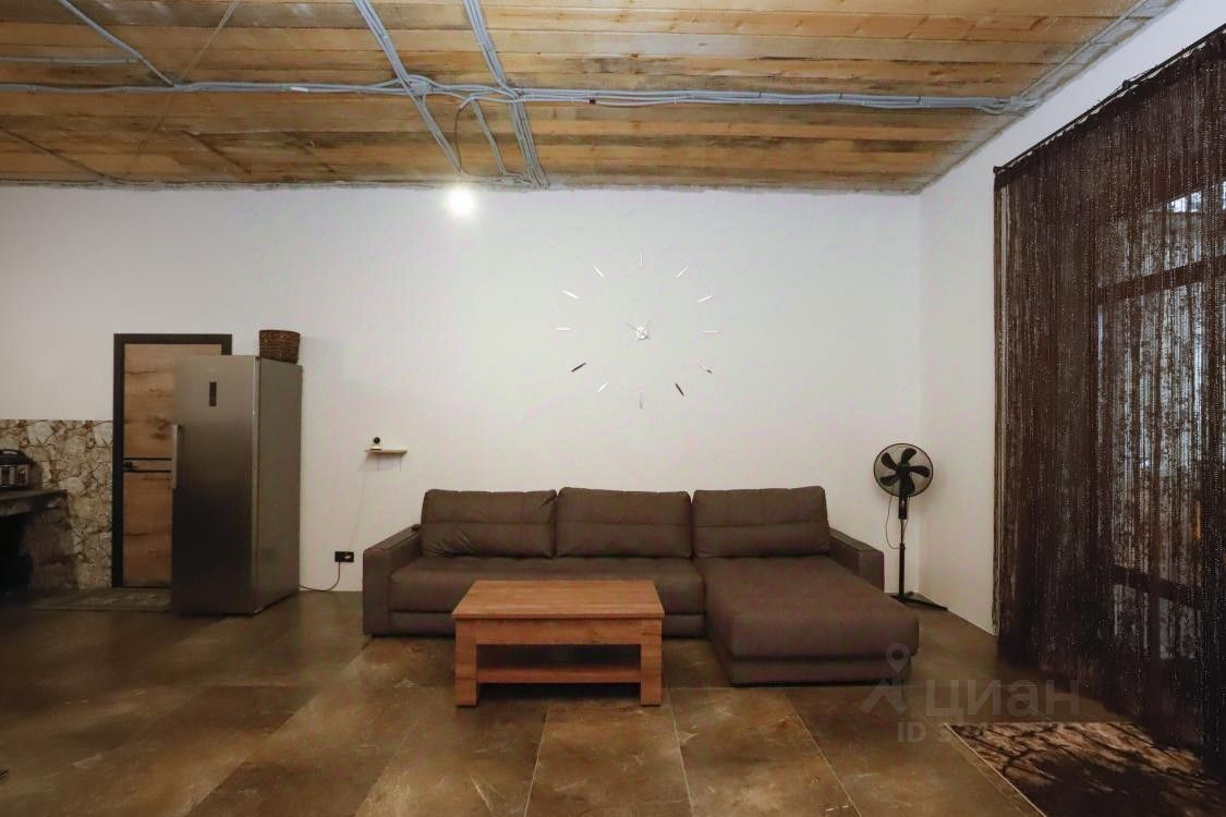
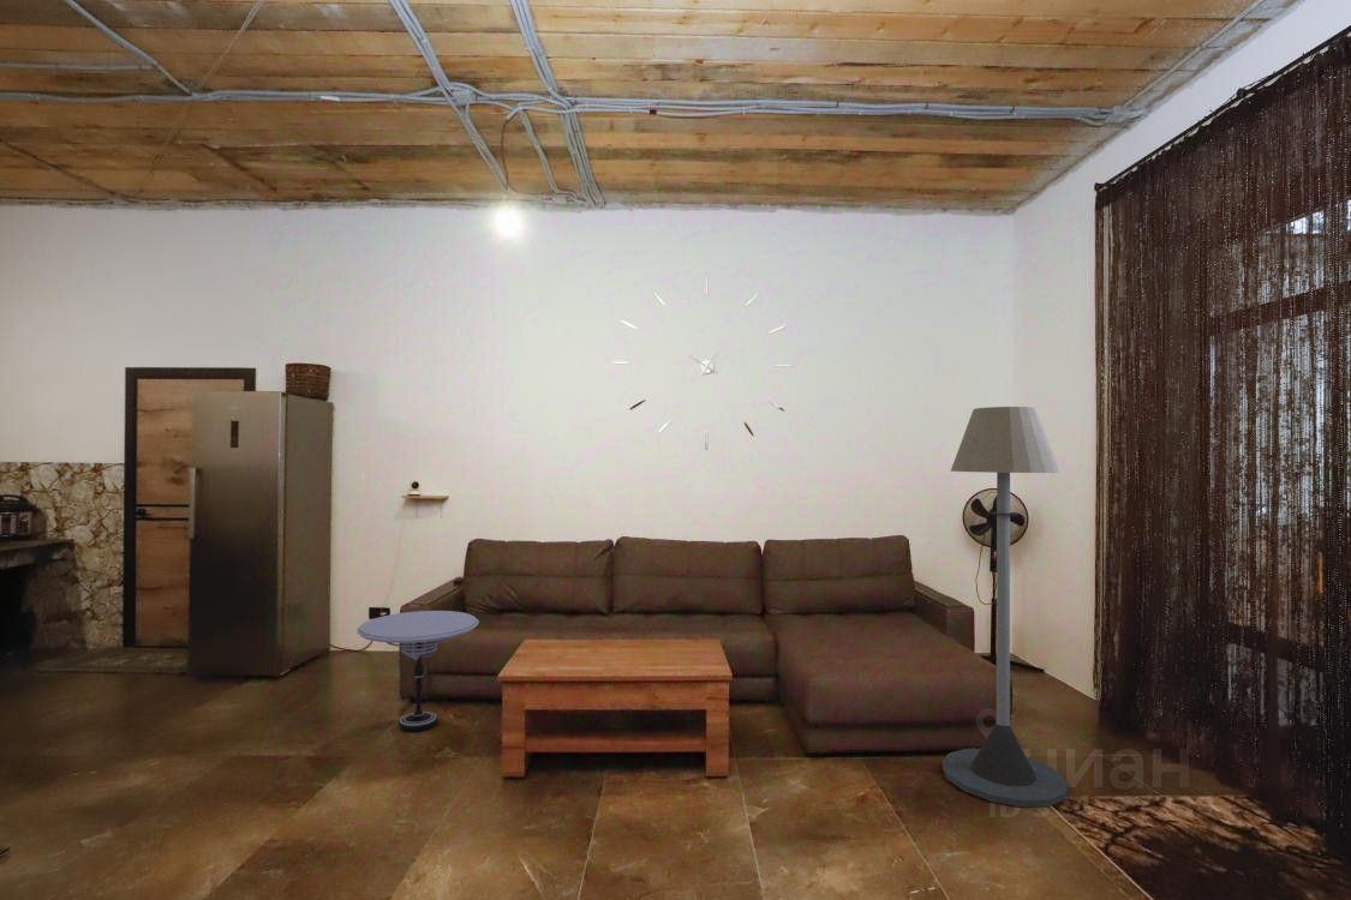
+ floor lamp (1003, 593)
+ side table (418, 673)
